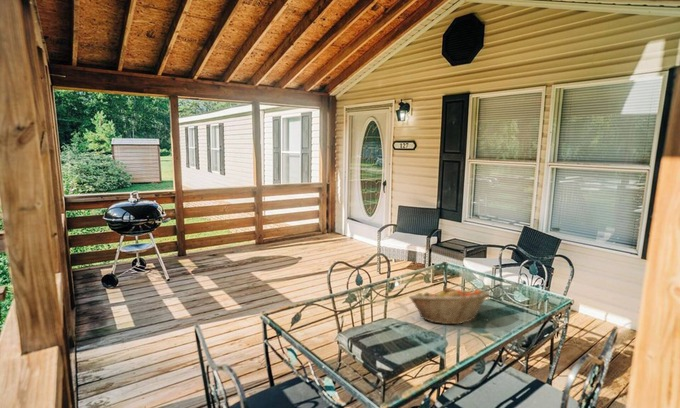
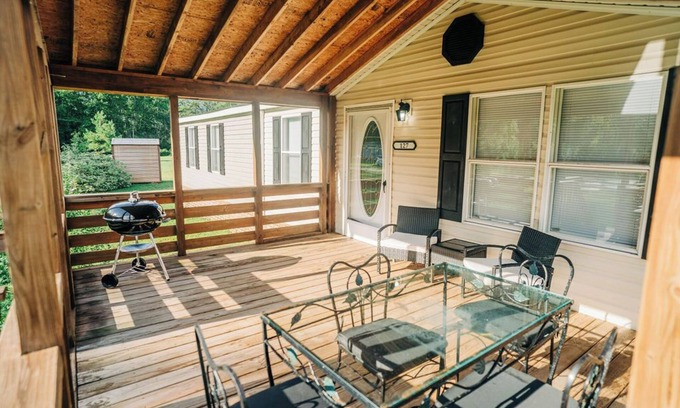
- fruit basket (448, 301)
